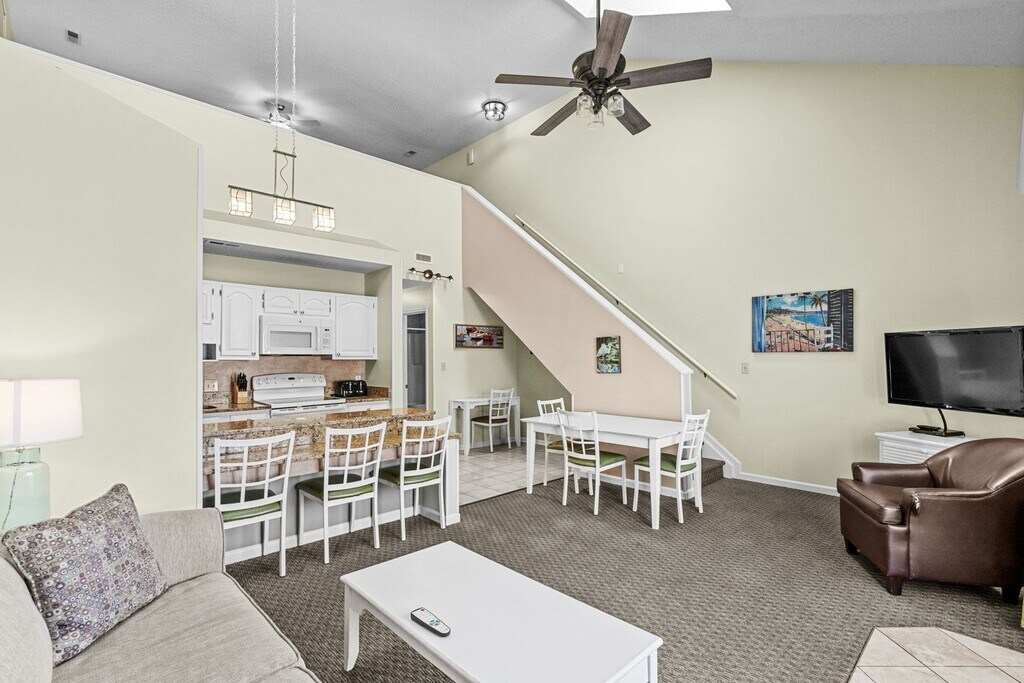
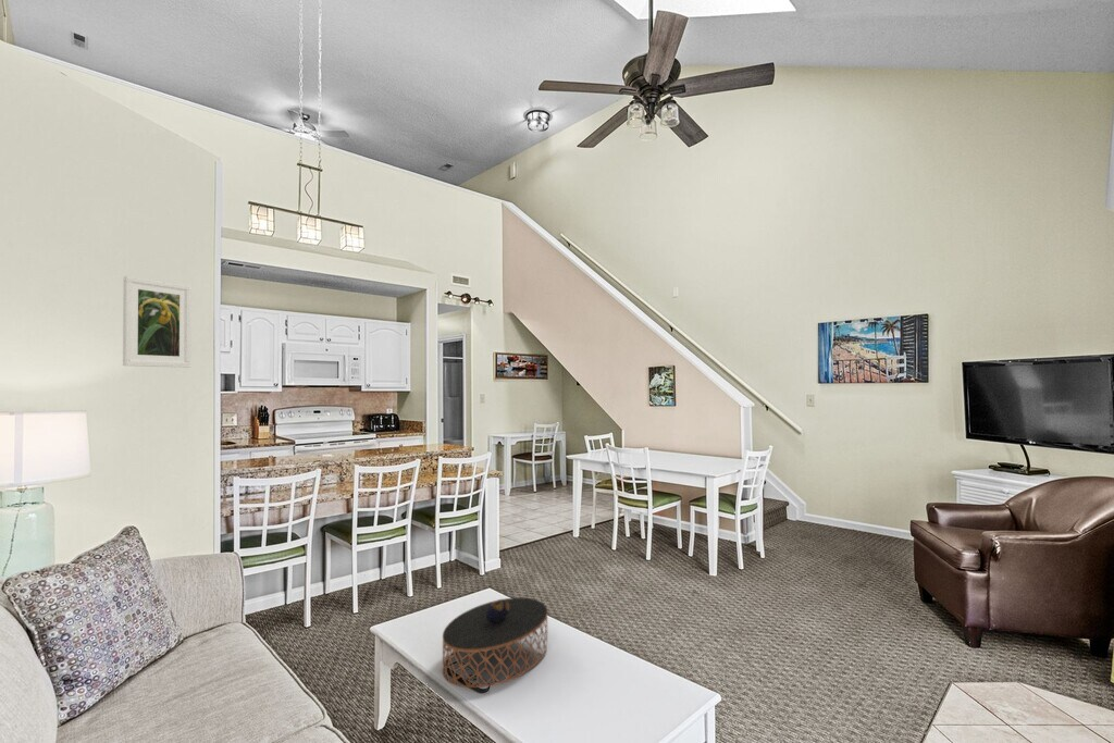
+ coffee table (497, 628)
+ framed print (158, 323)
